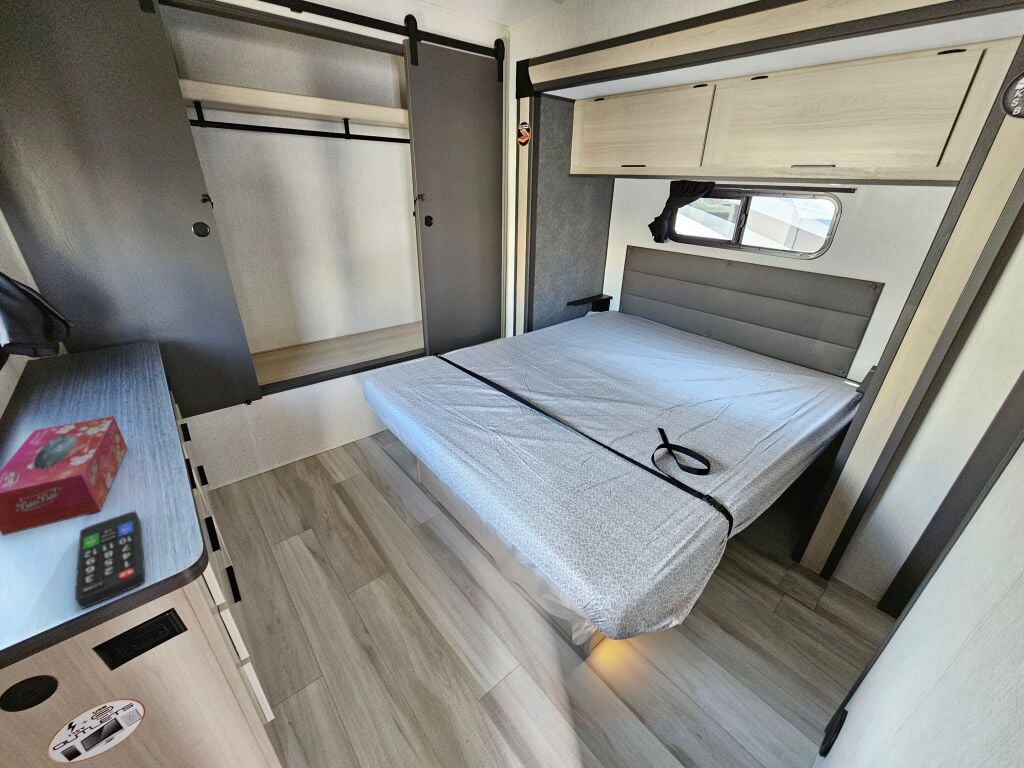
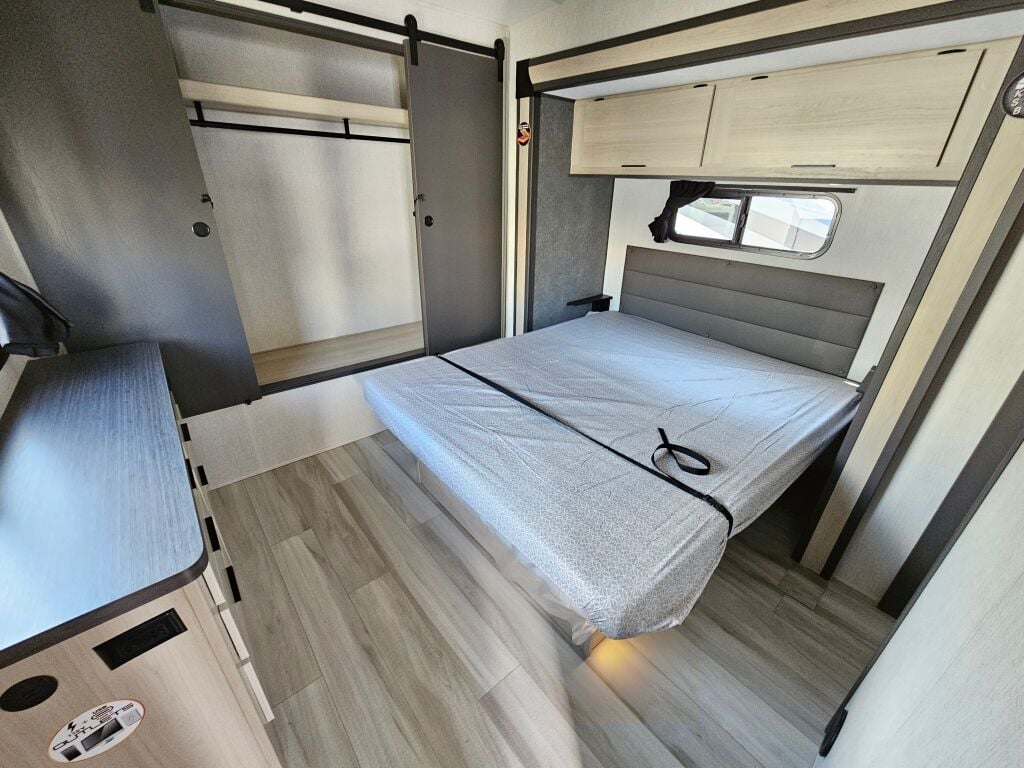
- remote control (111, 553)
- tissue box (65, 468)
